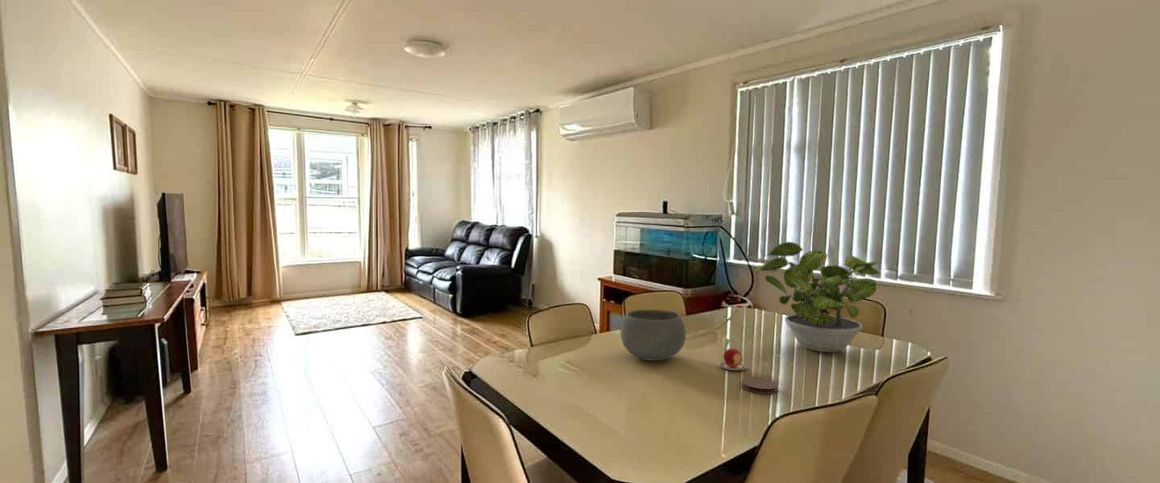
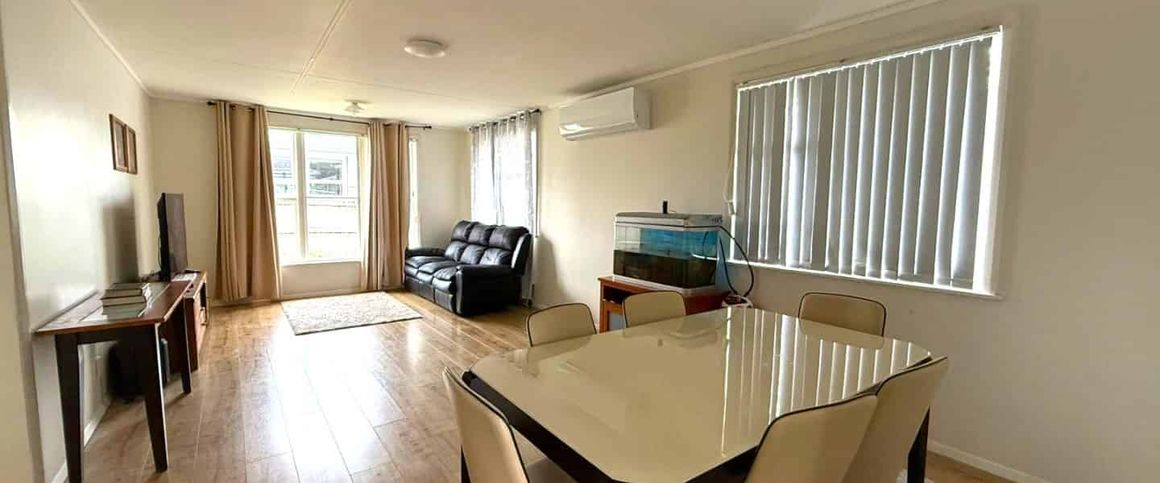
- bowl (652, 335)
- apple (732, 357)
- coaster (759, 384)
- potted plant (816, 295)
